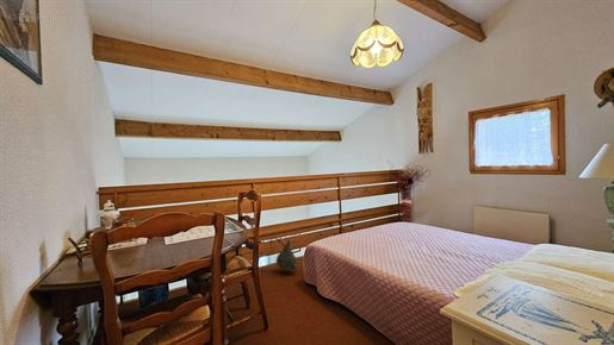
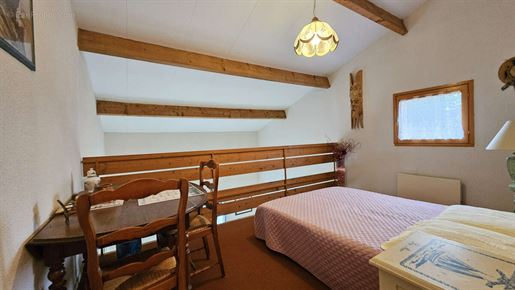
- backpack (285, 255)
